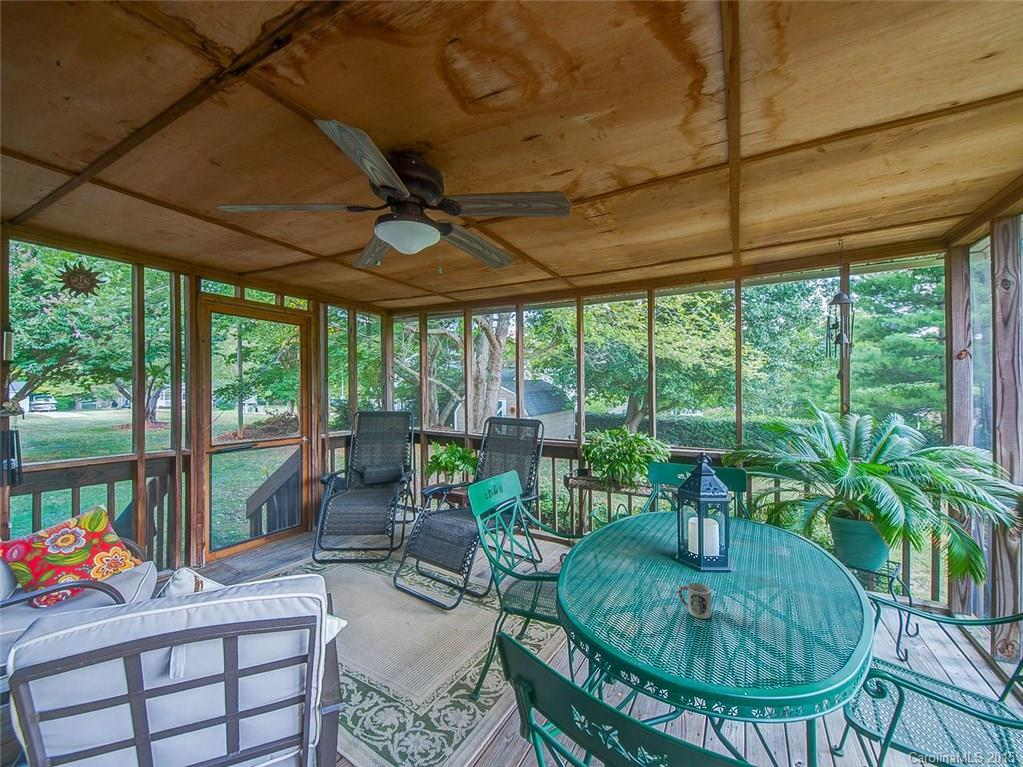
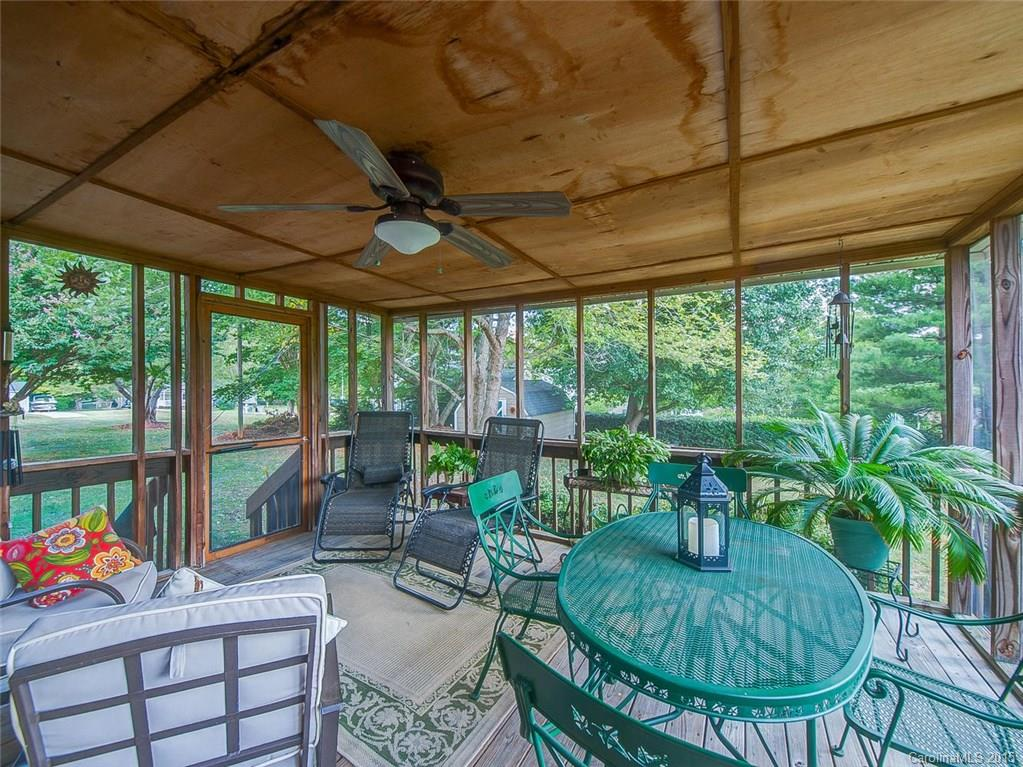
- cup (694, 599)
